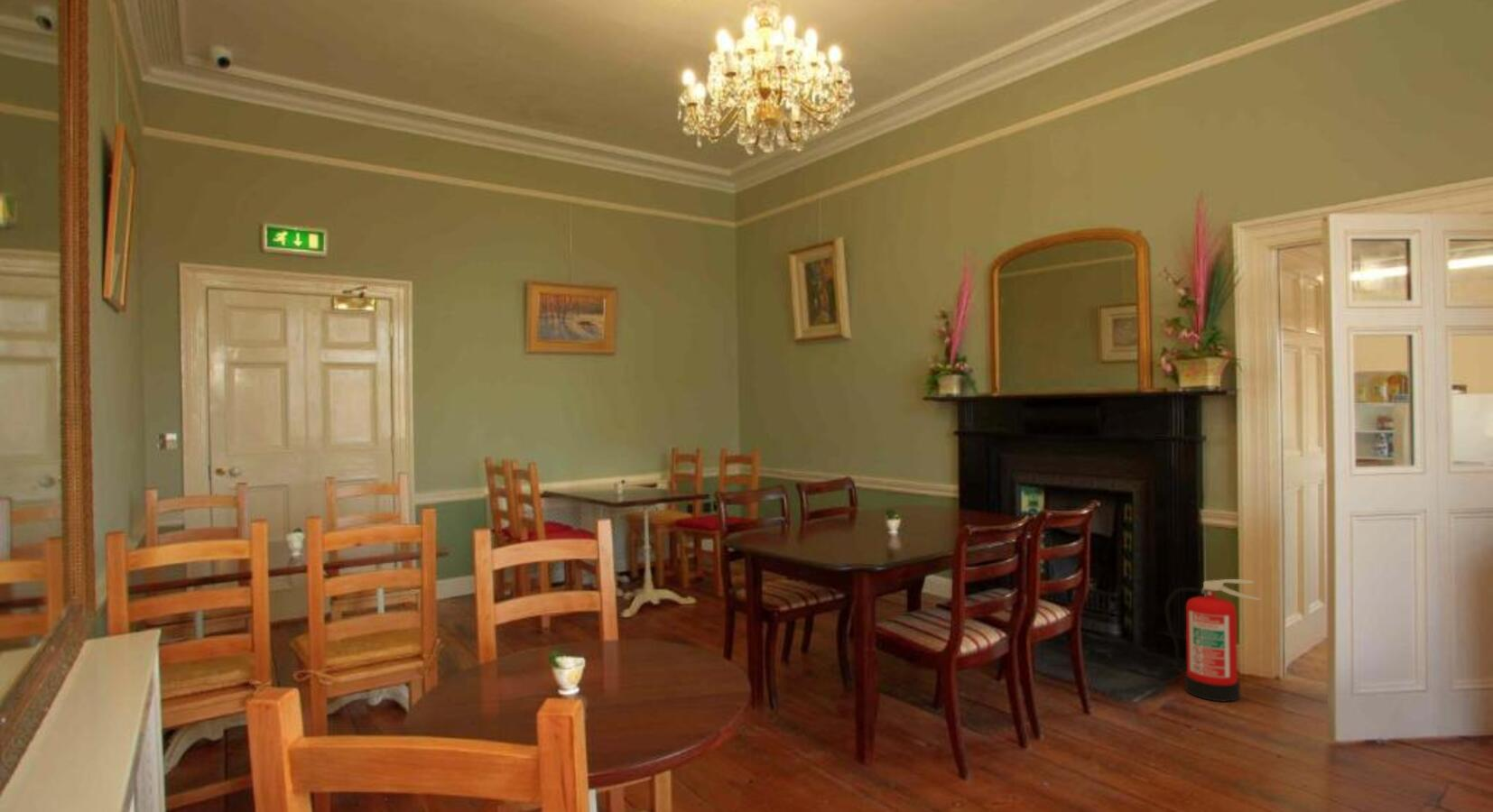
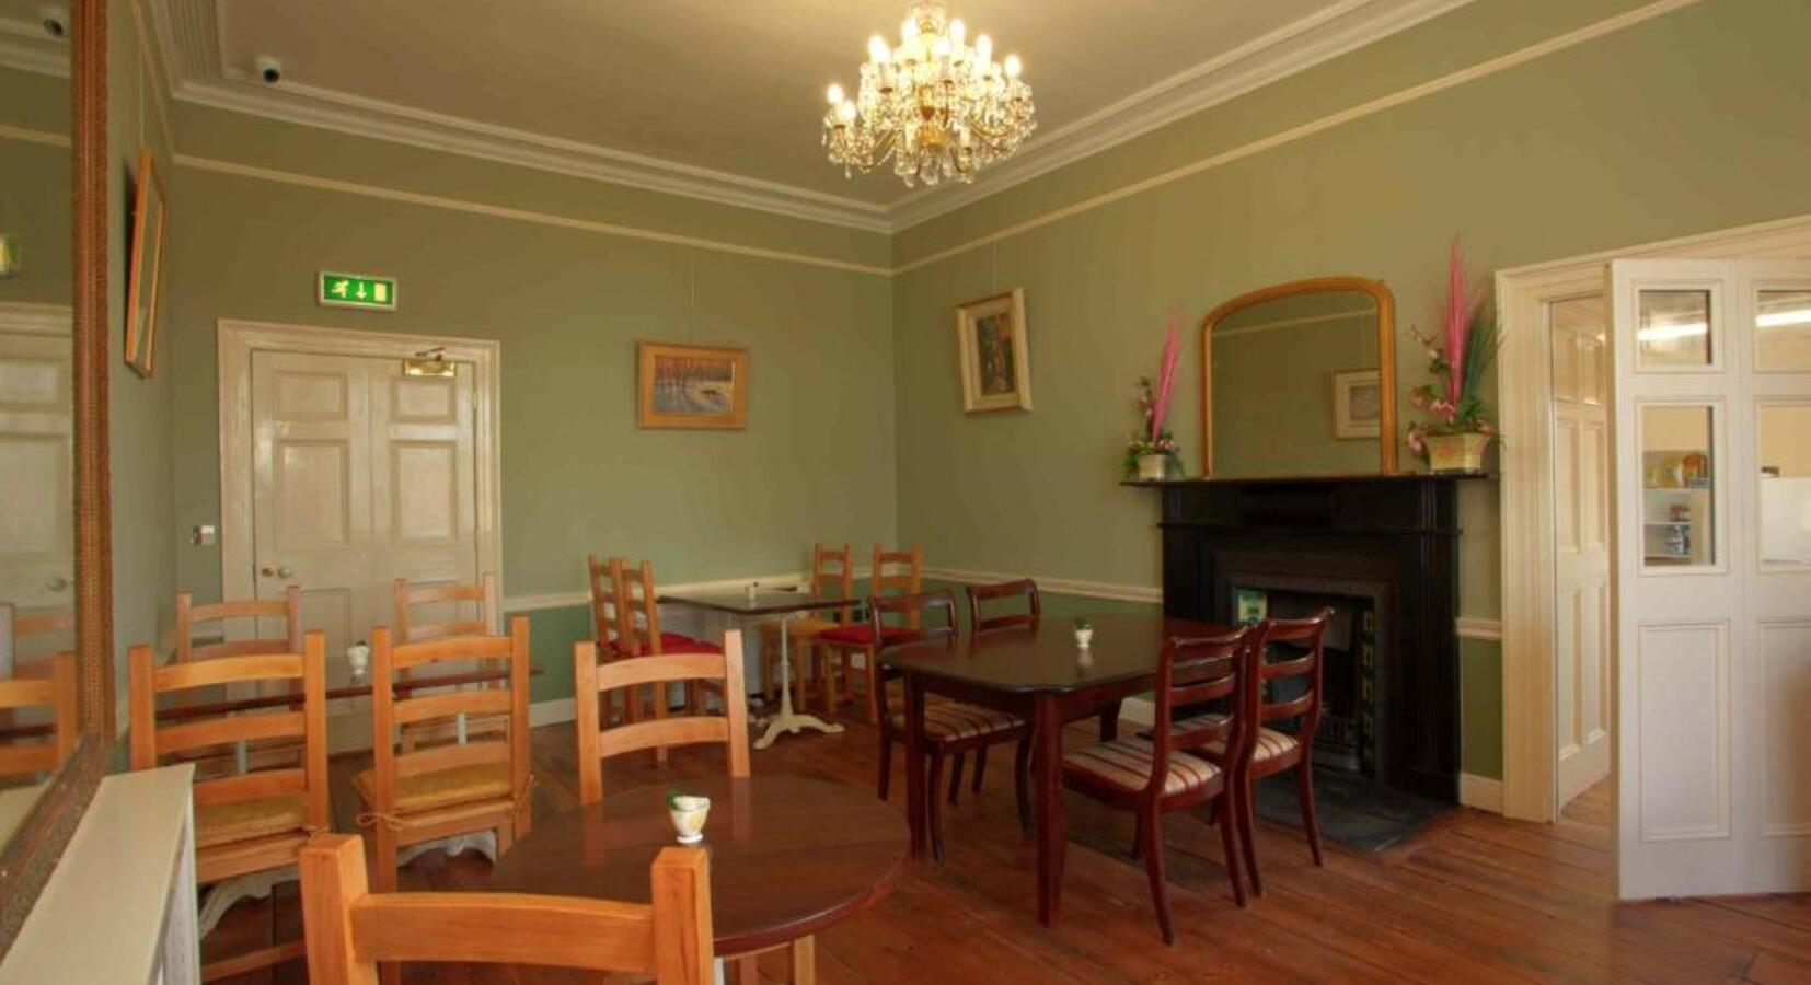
- fire extinguisher (1211, 634)
